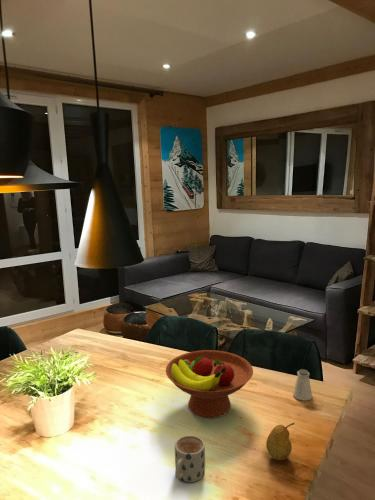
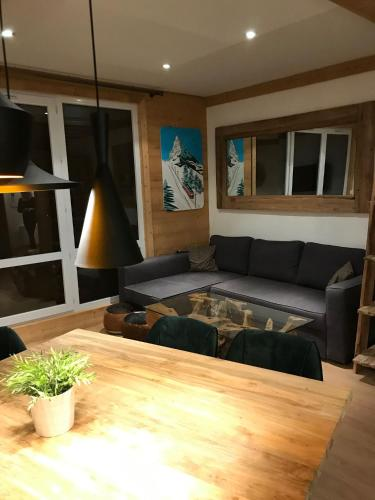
- saltshaker (302, 383)
- mug (187, 461)
- fruit bowl (209, 380)
- fruit (280, 440)
